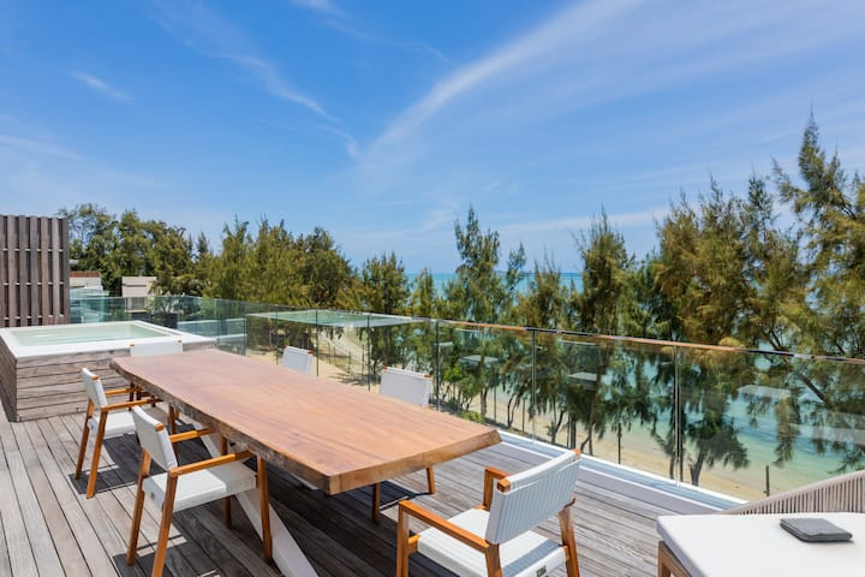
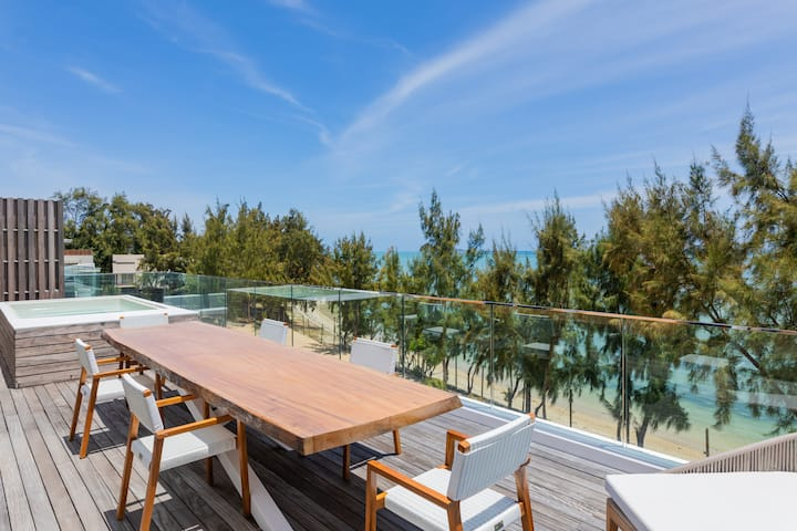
- washcloth (813, 528)
